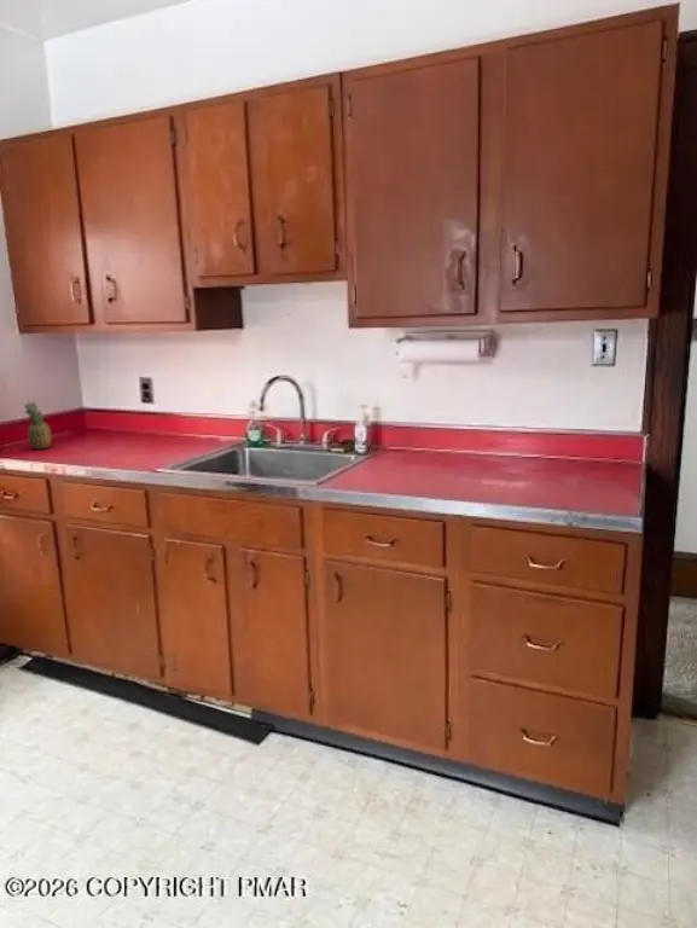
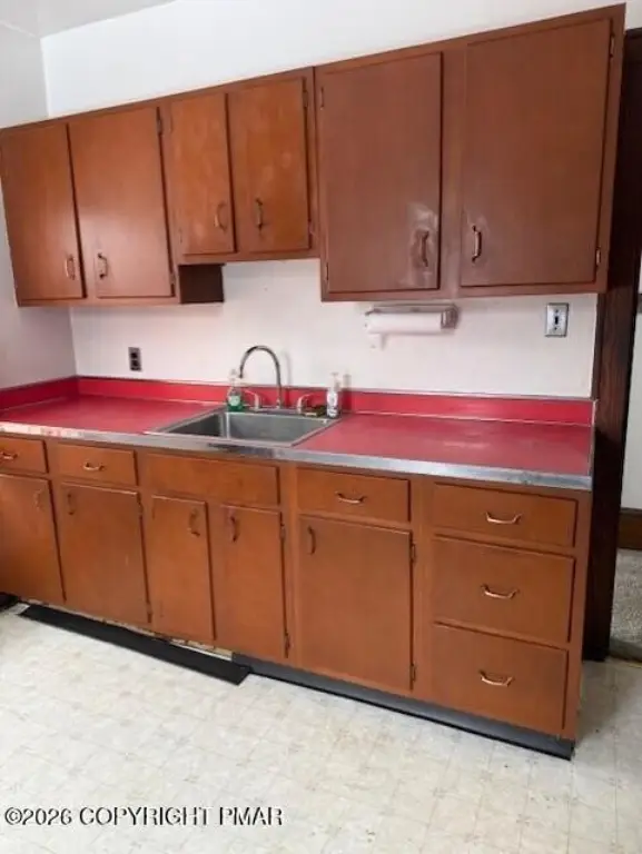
- fruit (37, 423)
